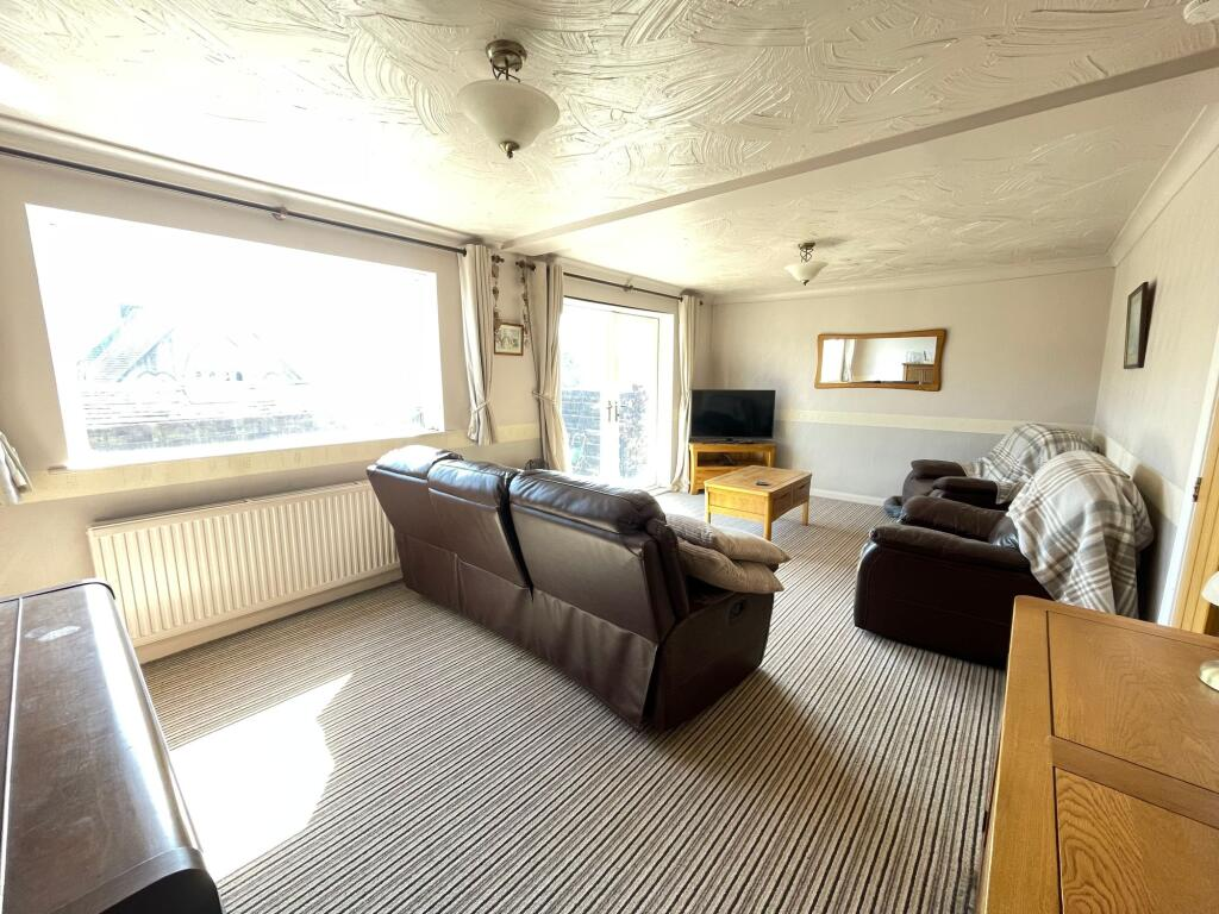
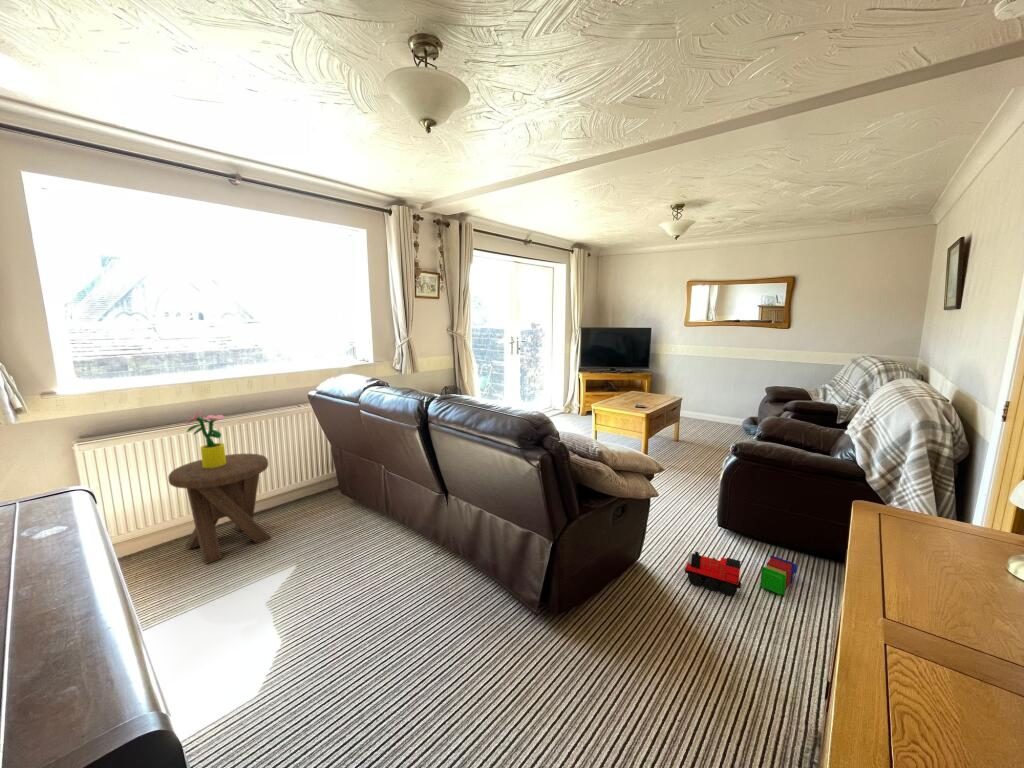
+ potted plant (206, 438)
+ toy train (712, 571)
+ music stool (224, 504)
+ stacking toy (778, 572)
